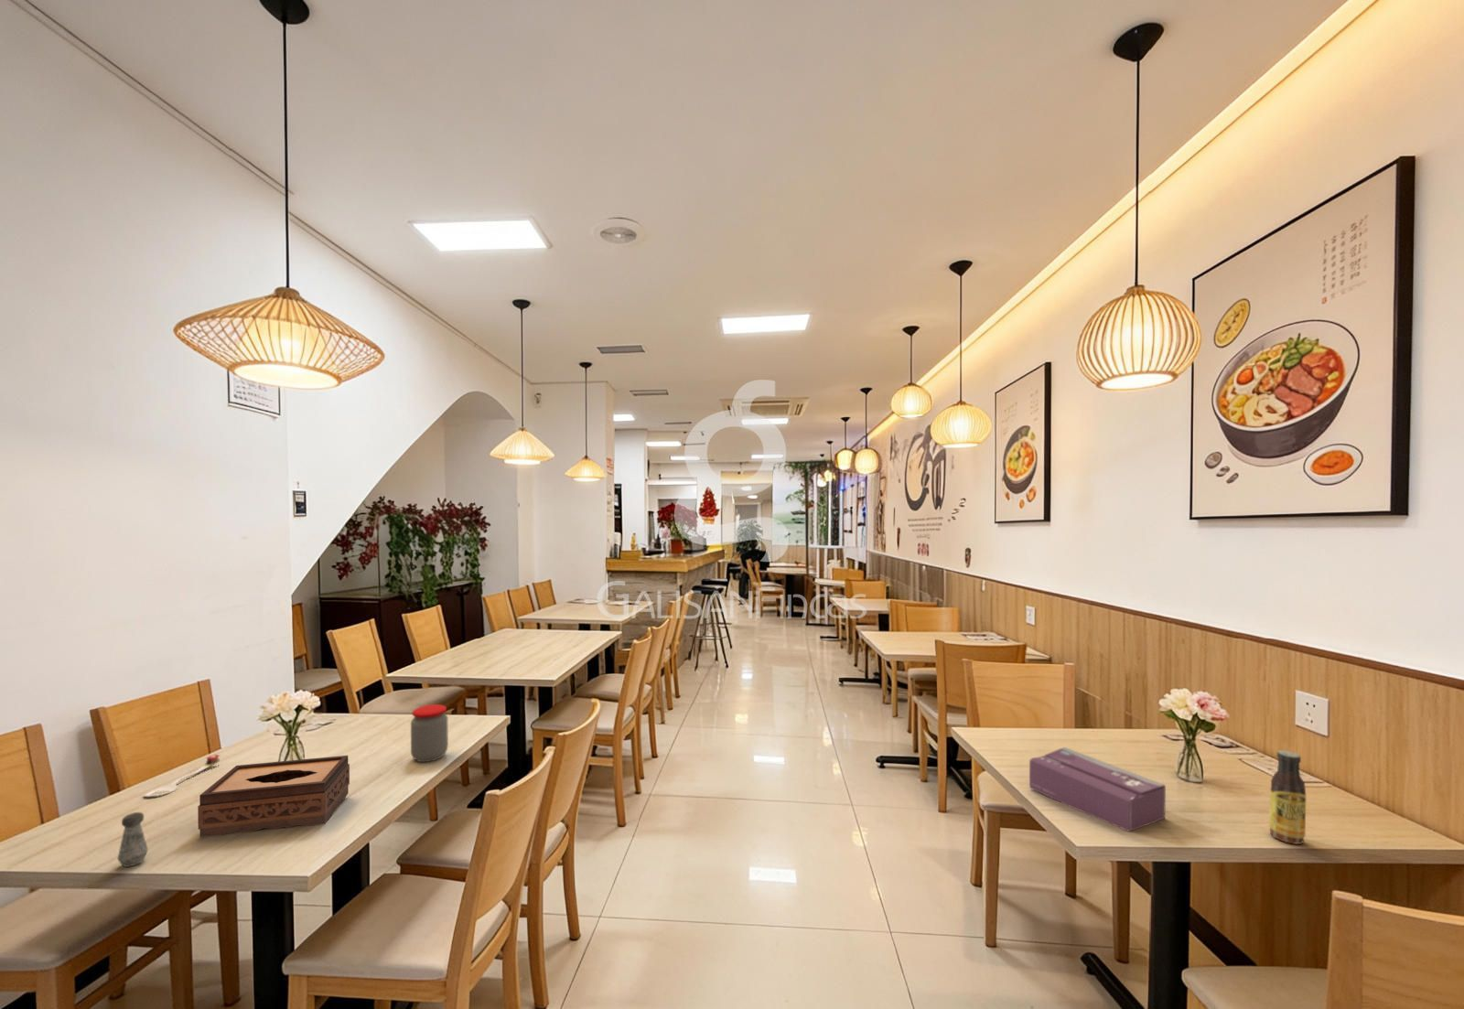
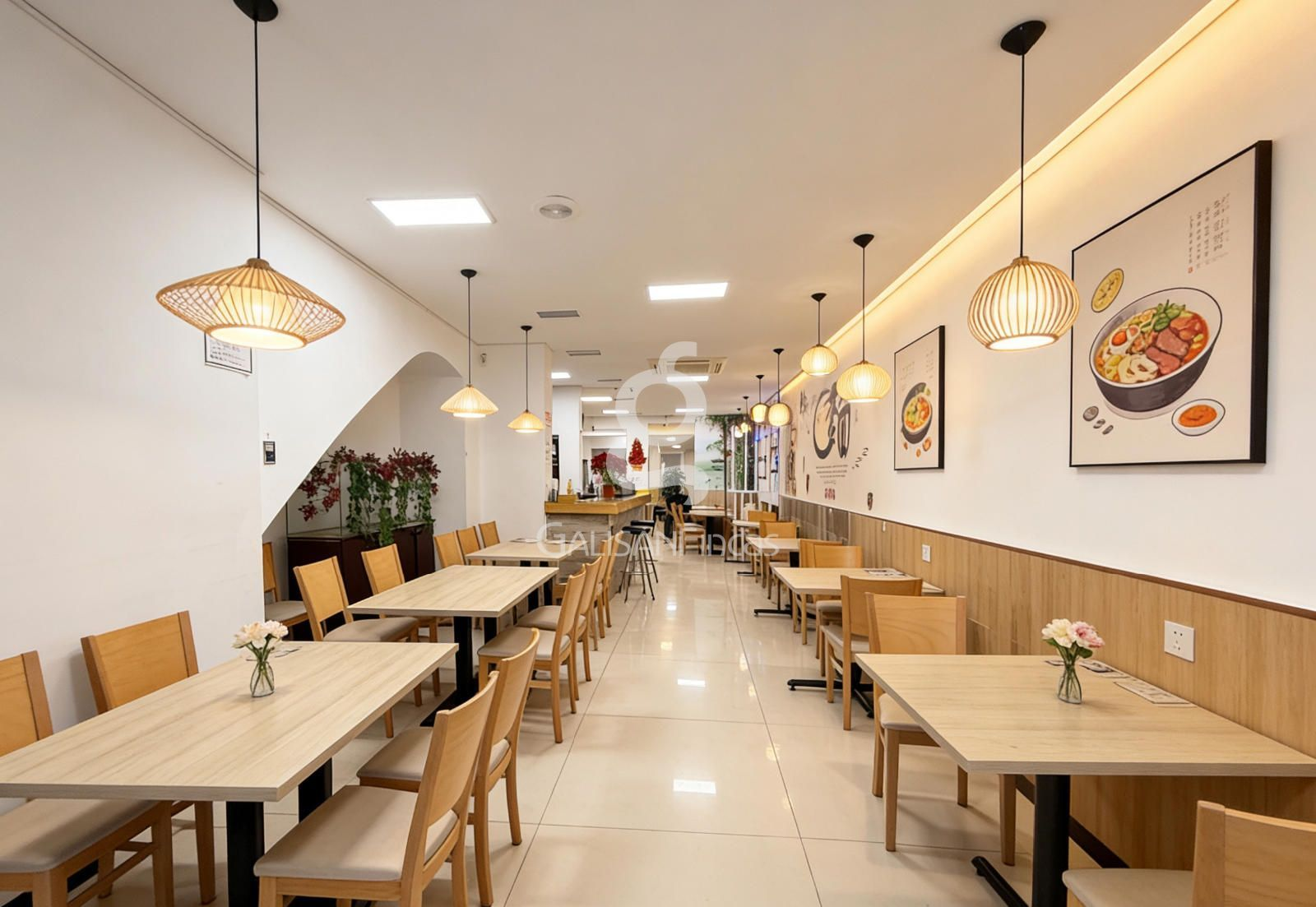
- tissue box (1094, 785)
- salt shaker (132, 838)
- tissue box (279, 794)
- jar (429, 733)
- sauce bottle (1287, 795)
- spoon (185, 775)
